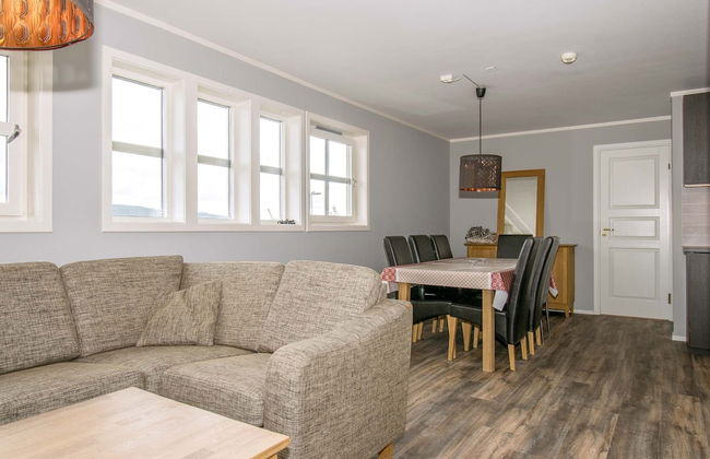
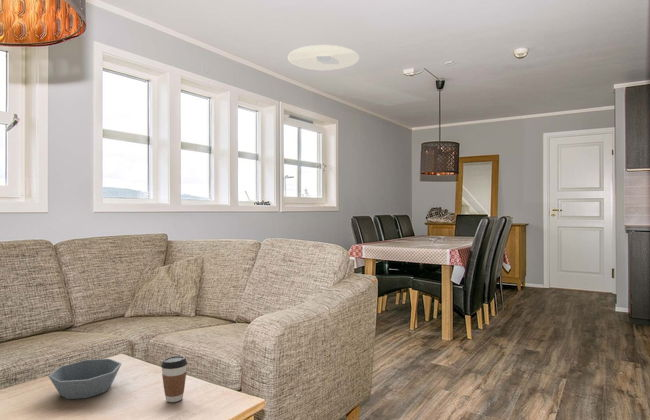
+ bowl (86, 379)
+ coffee cup (174, 378)
+ ceiling light (323, 55)
